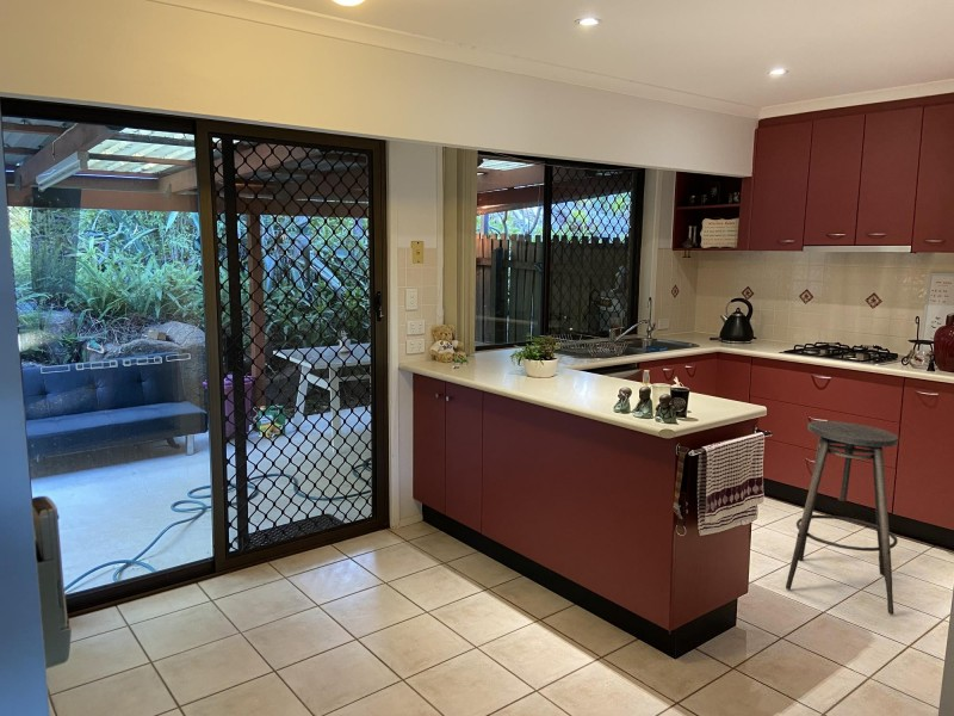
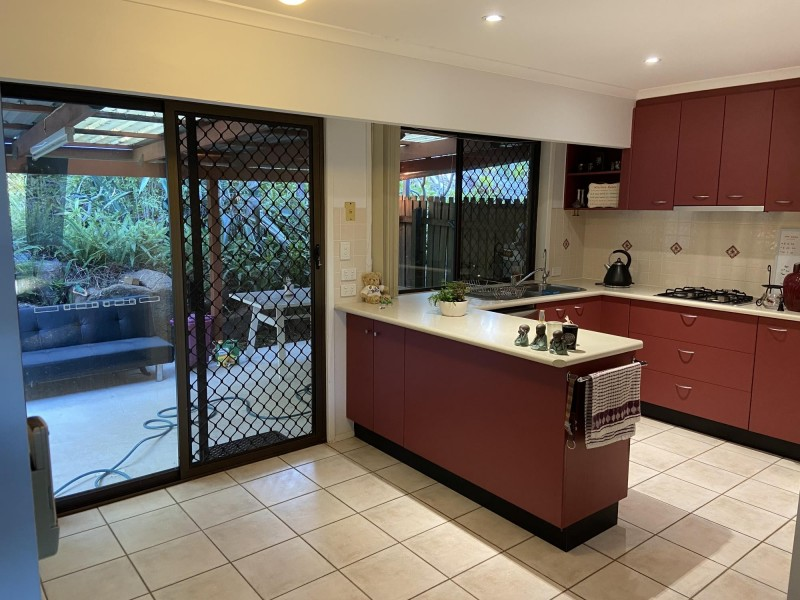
- stool (845, 500)
